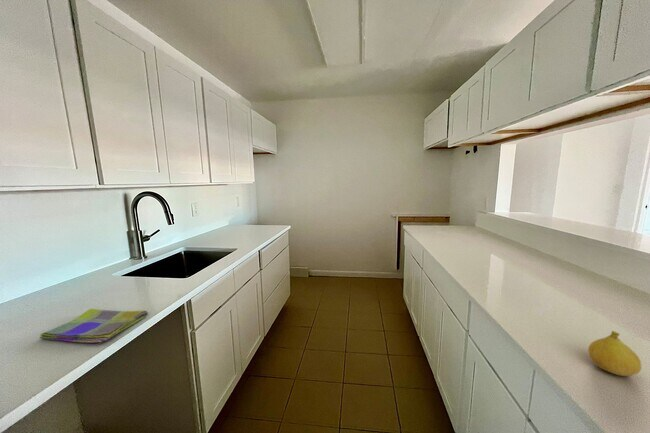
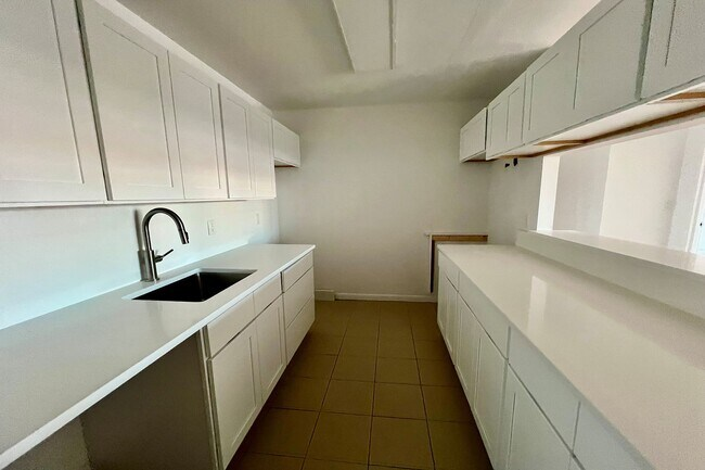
- fruit (614, 350)
- dish towel (98, 323)
